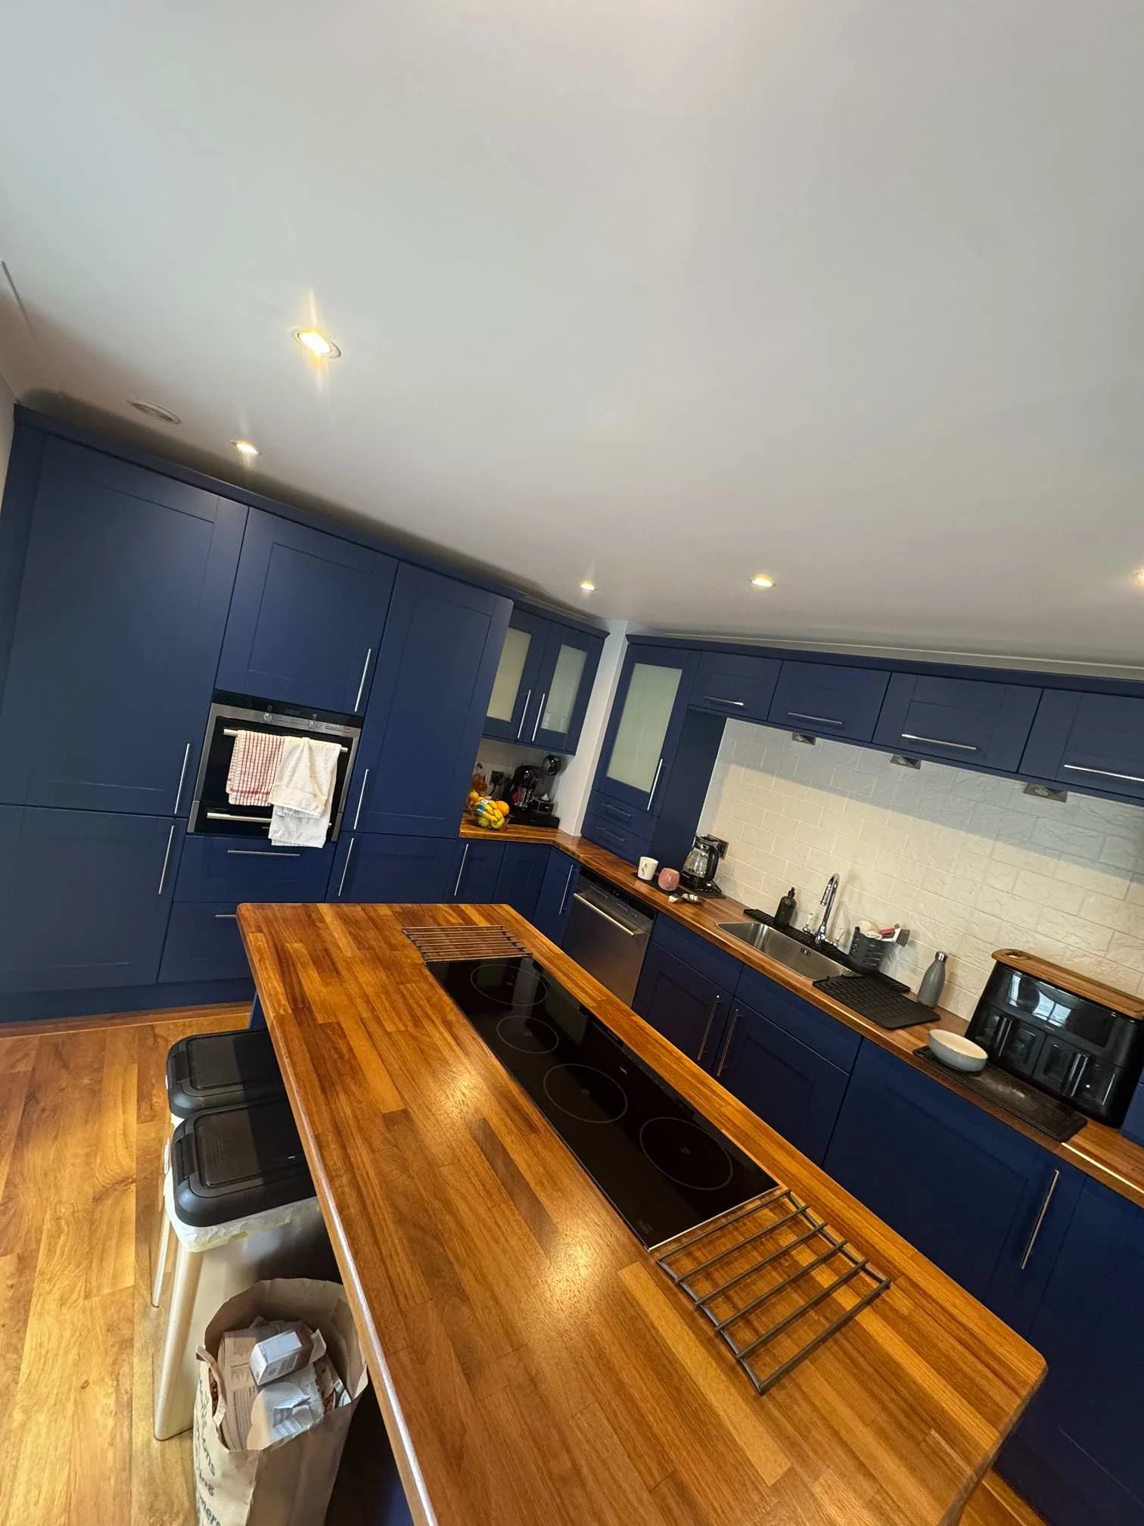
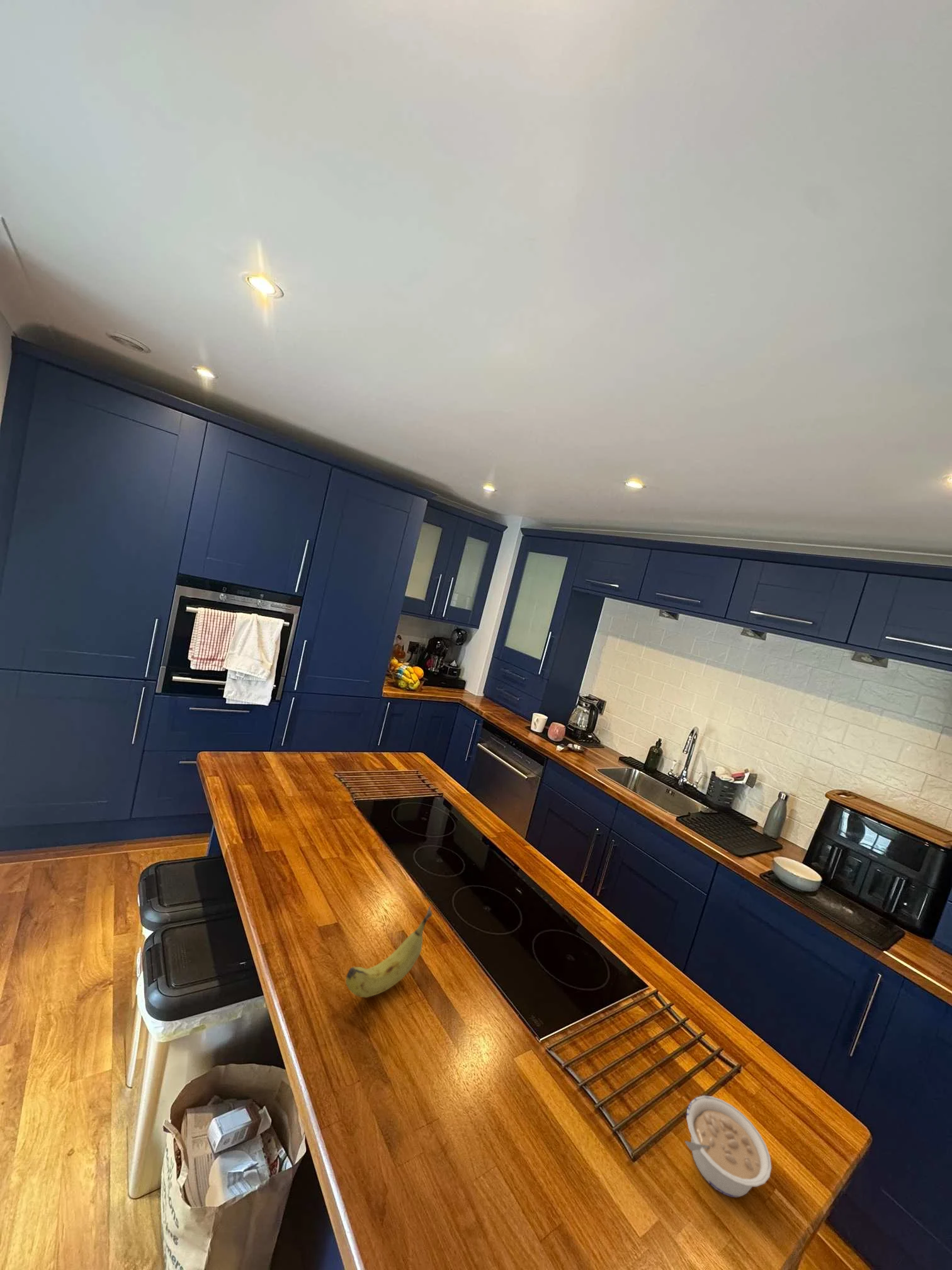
+ fruit (389, 956)
+ legume (724, 1150)
